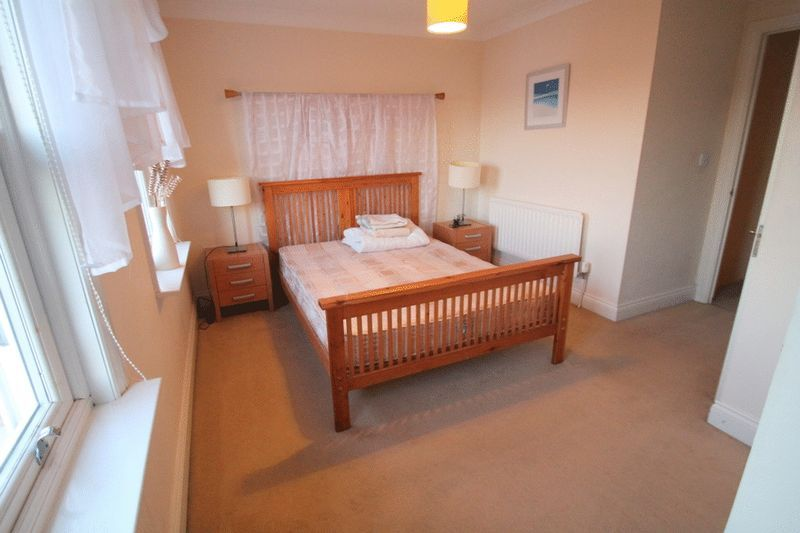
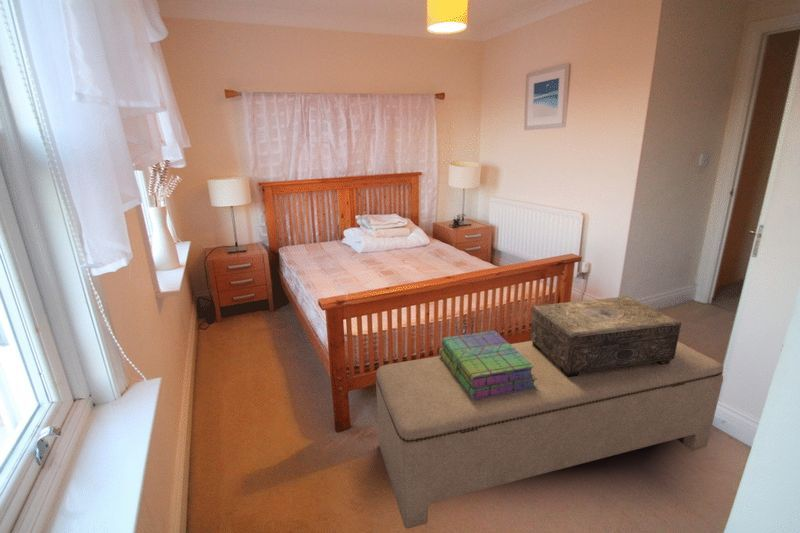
+ stack of books (484, 360)
+ decorative box (599, 333)
+ bench (544, 405)
